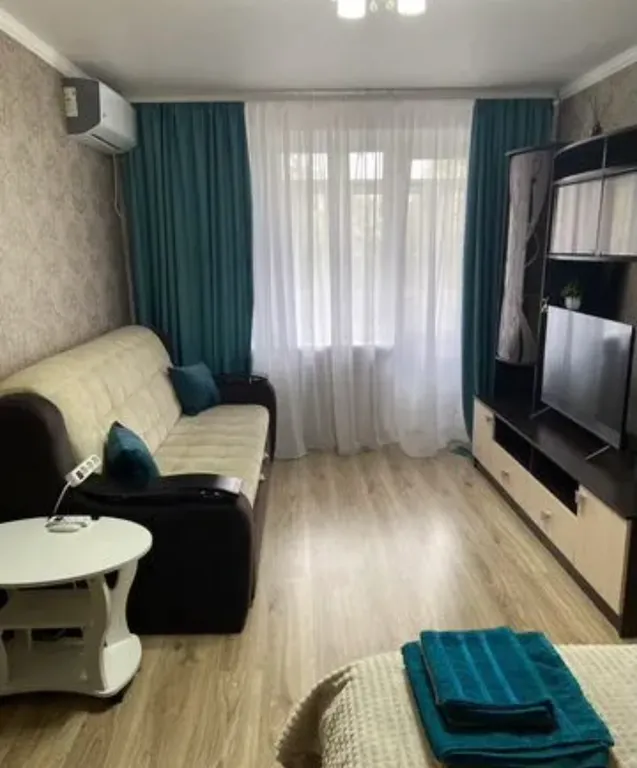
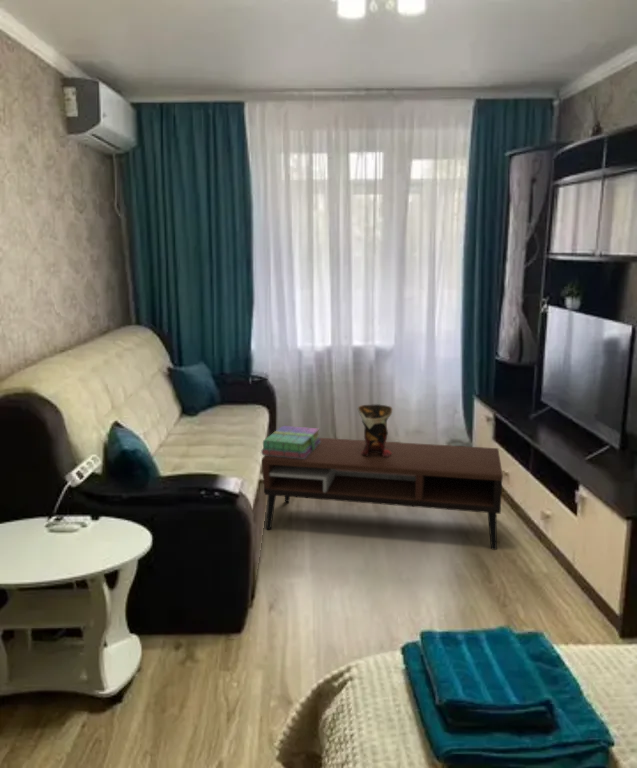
+ books (292, 440)
+ decorative vase (374, 430)
+ coffee table (382, 488)
